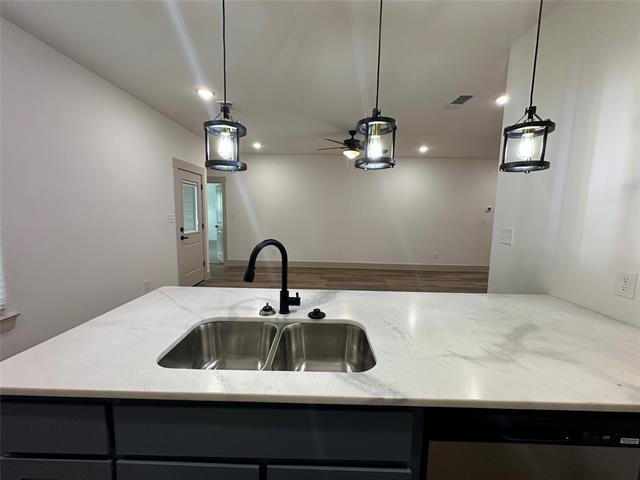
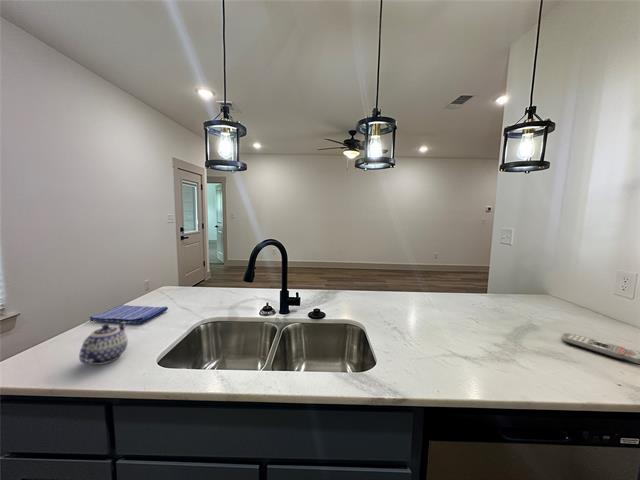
+ teapot (105, 341)
+ dish towel (131, 312)
+ remote control (599, 347)
